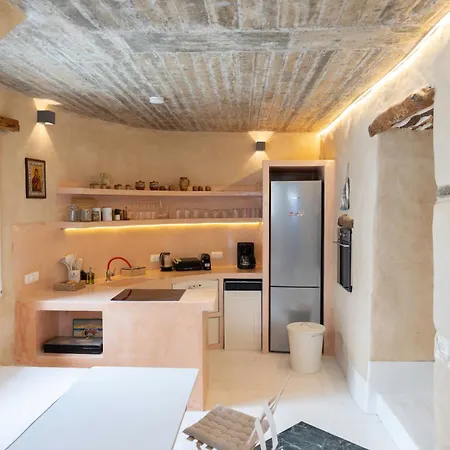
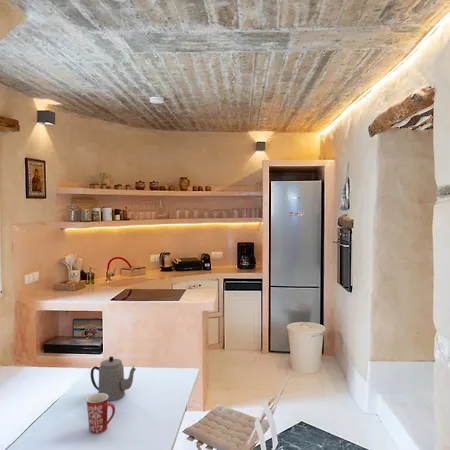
+ mug (101, 414)
+ teapot (113, 376)
